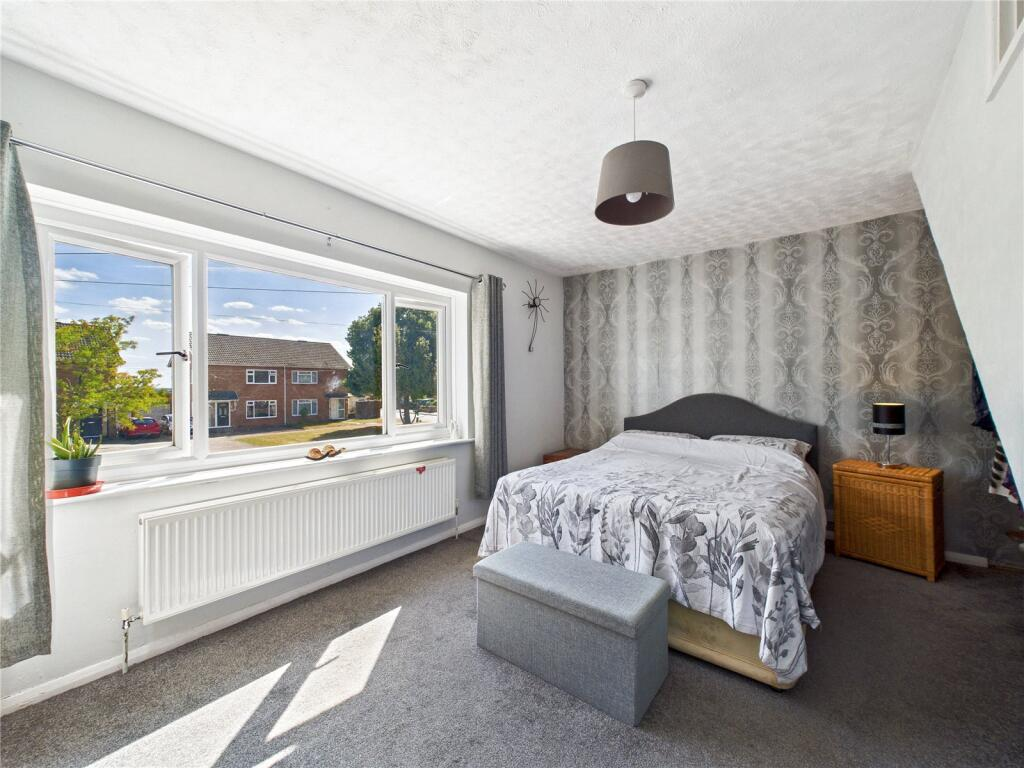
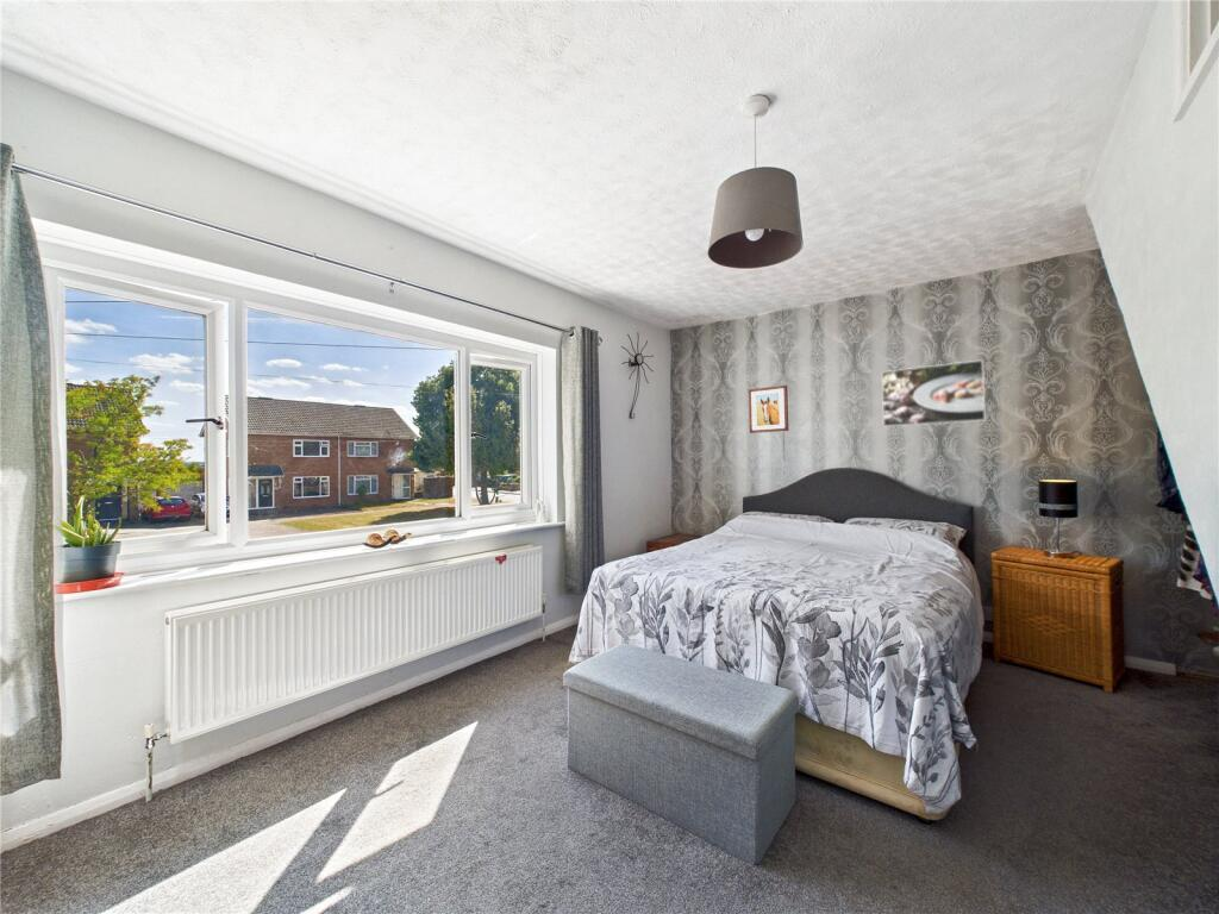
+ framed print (931, 394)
+ wall art (768, 409)
